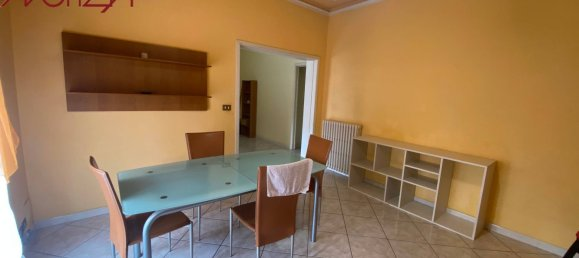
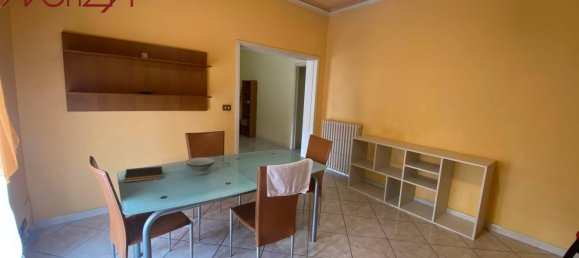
+ bowl (200, 167)
+ notepad (144, 173)
